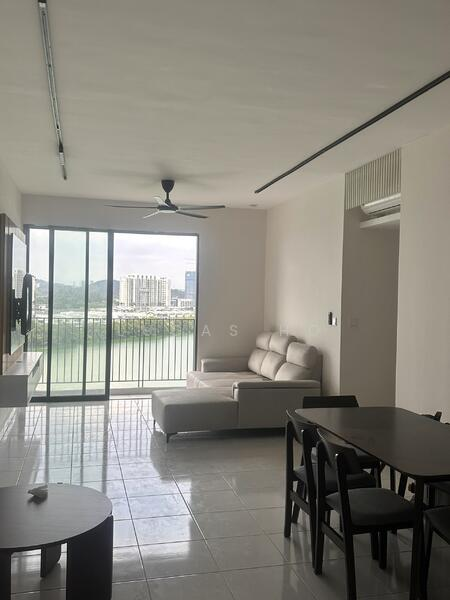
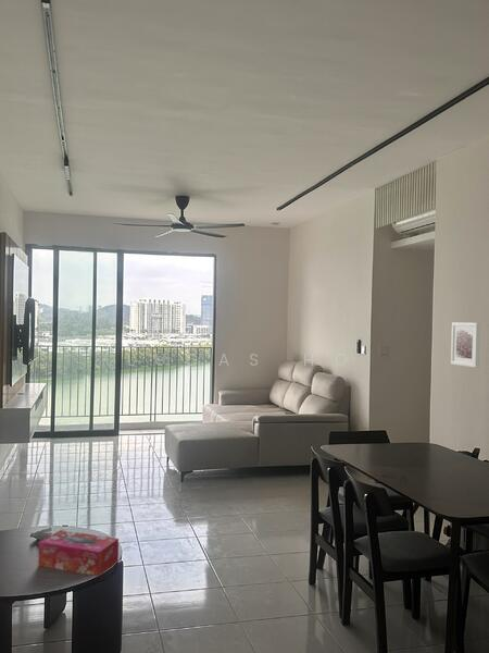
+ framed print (464, 344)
+ tissue box (78, 552)
